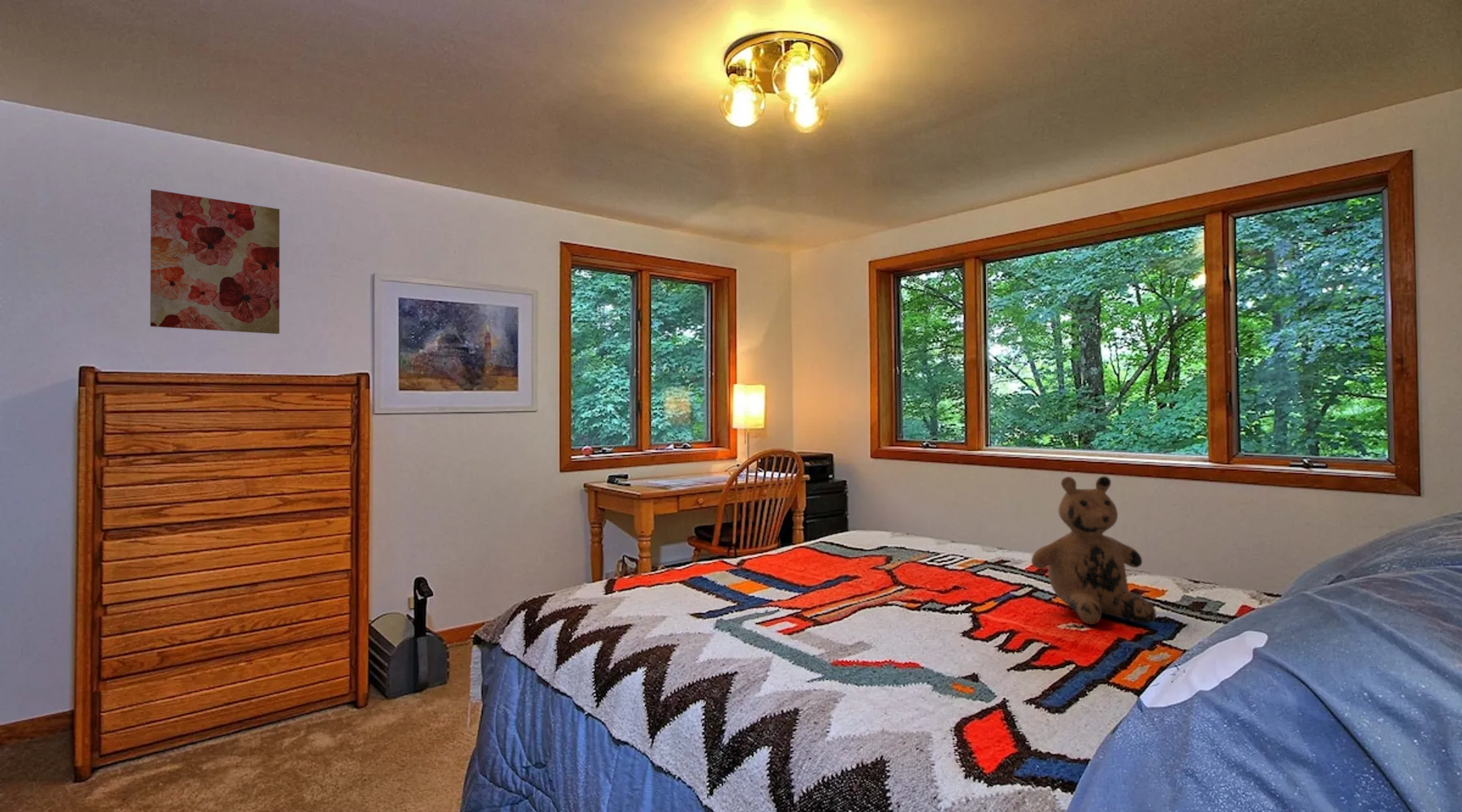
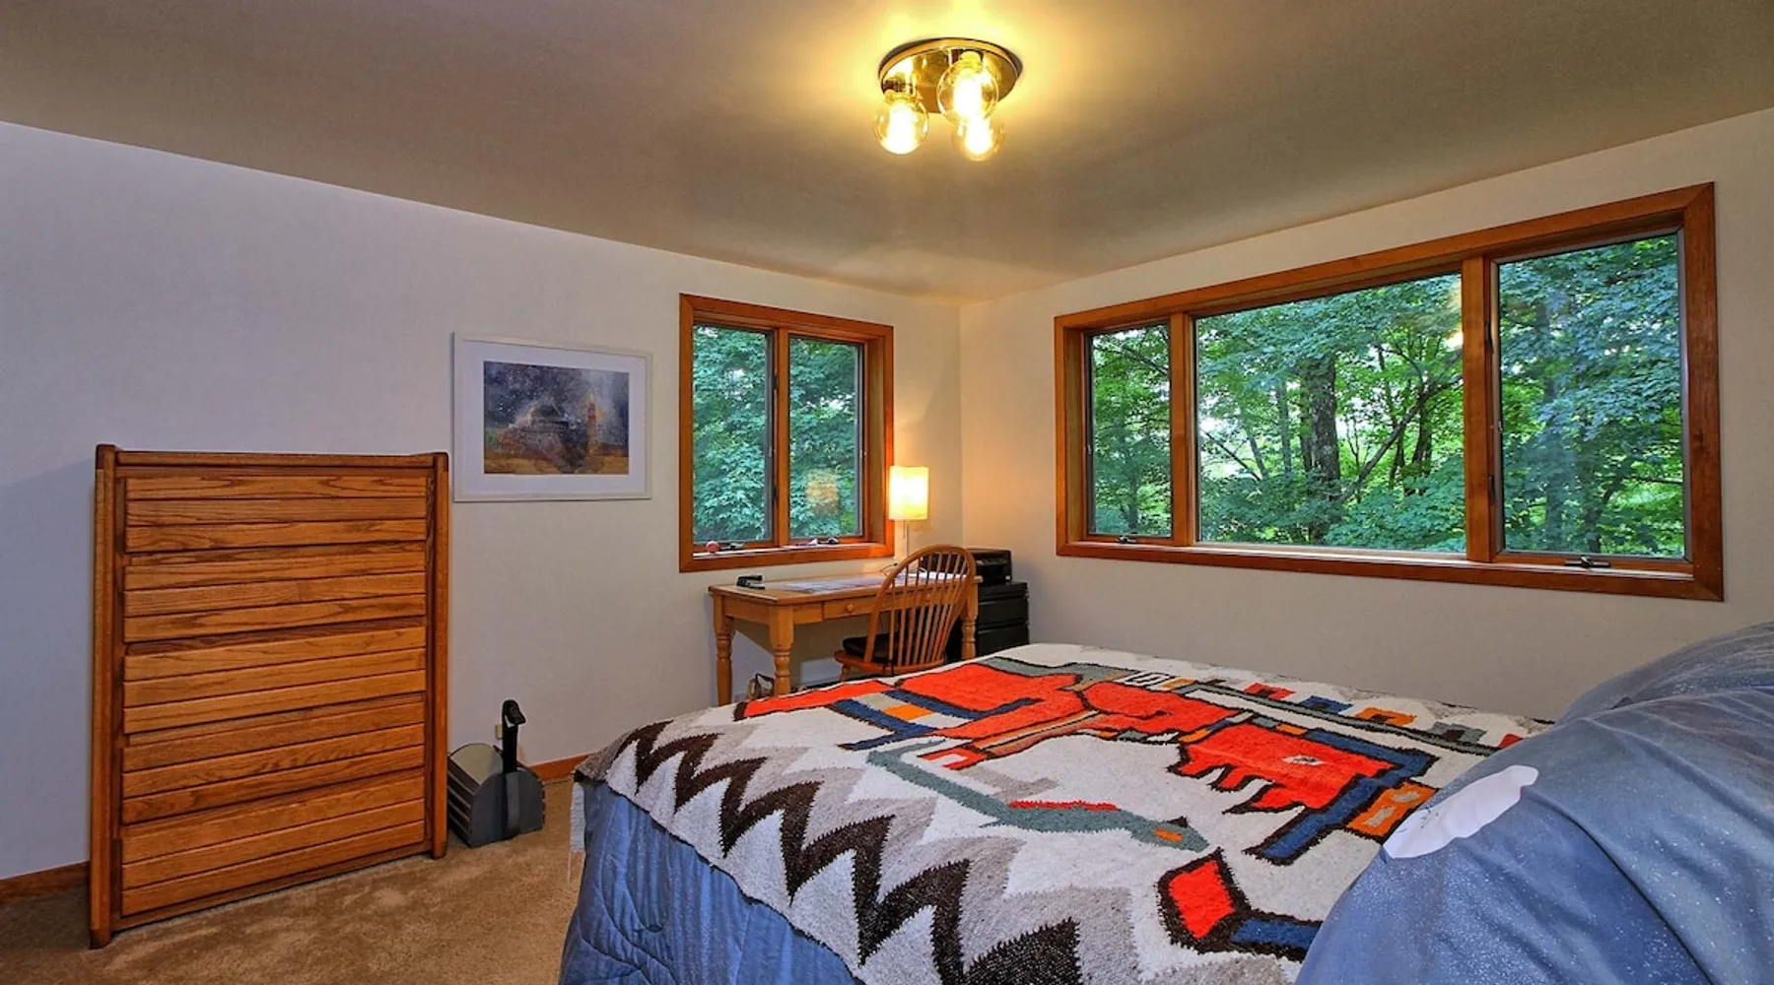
- wall art (218, 265)
- teddy bear (1096, 546)
